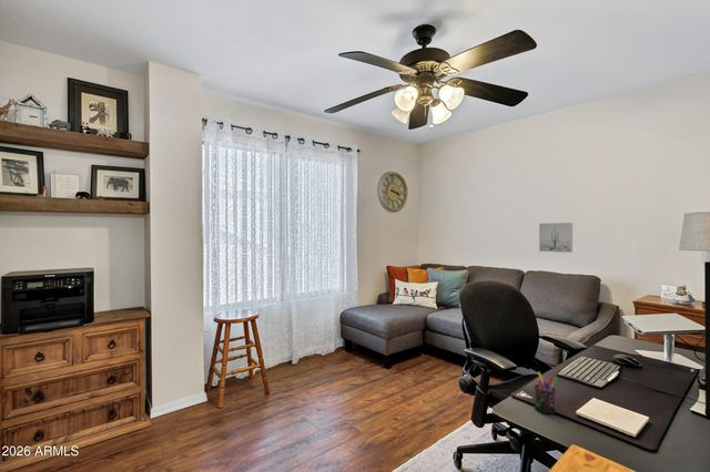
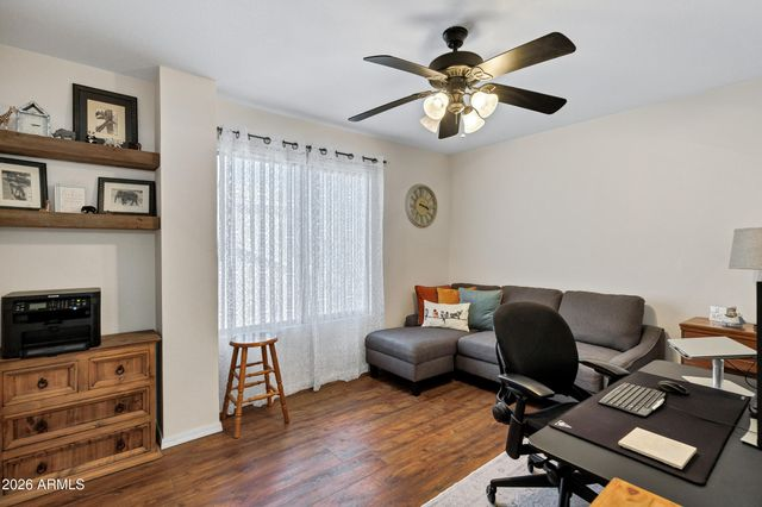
- pen holder (547, 391)
- wall art (555, 237)
